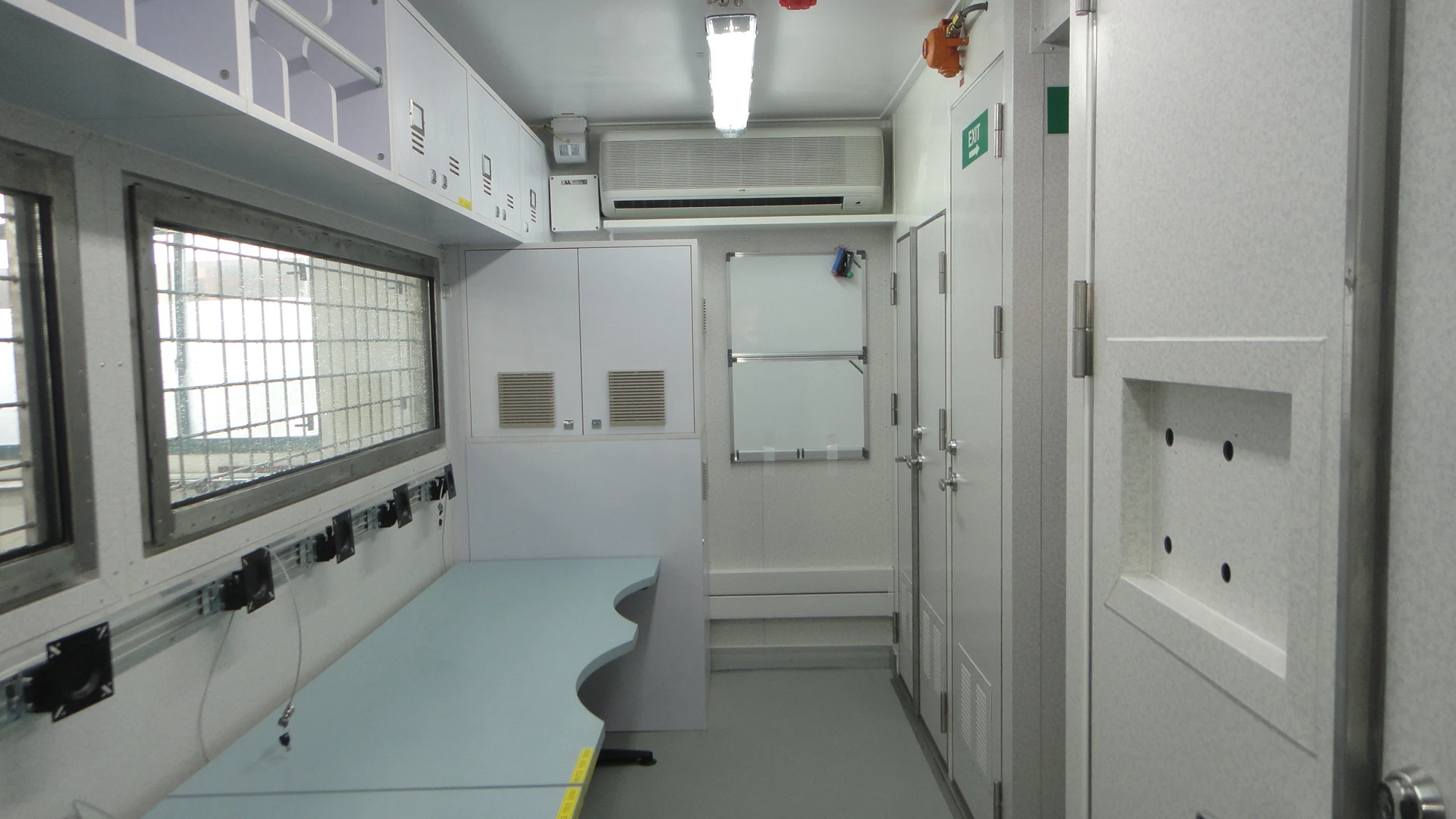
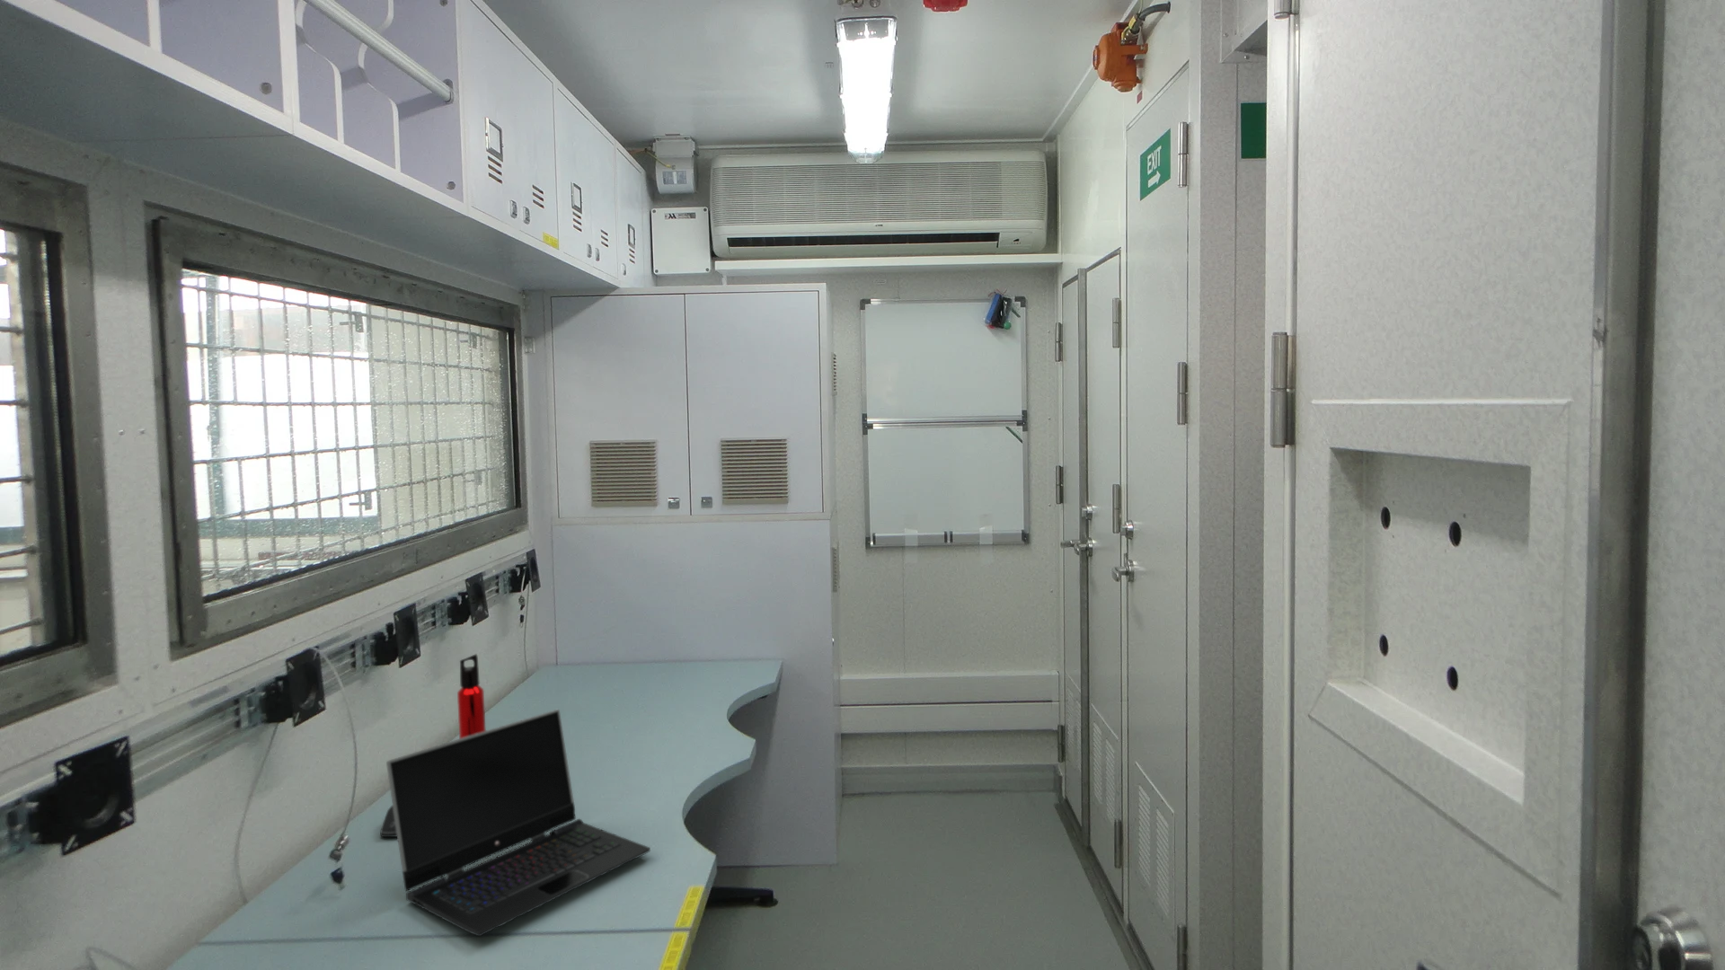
+ computer mouse (393, 815)
+ laptop computer (524, 810)
+ water bottle (470, 707)
